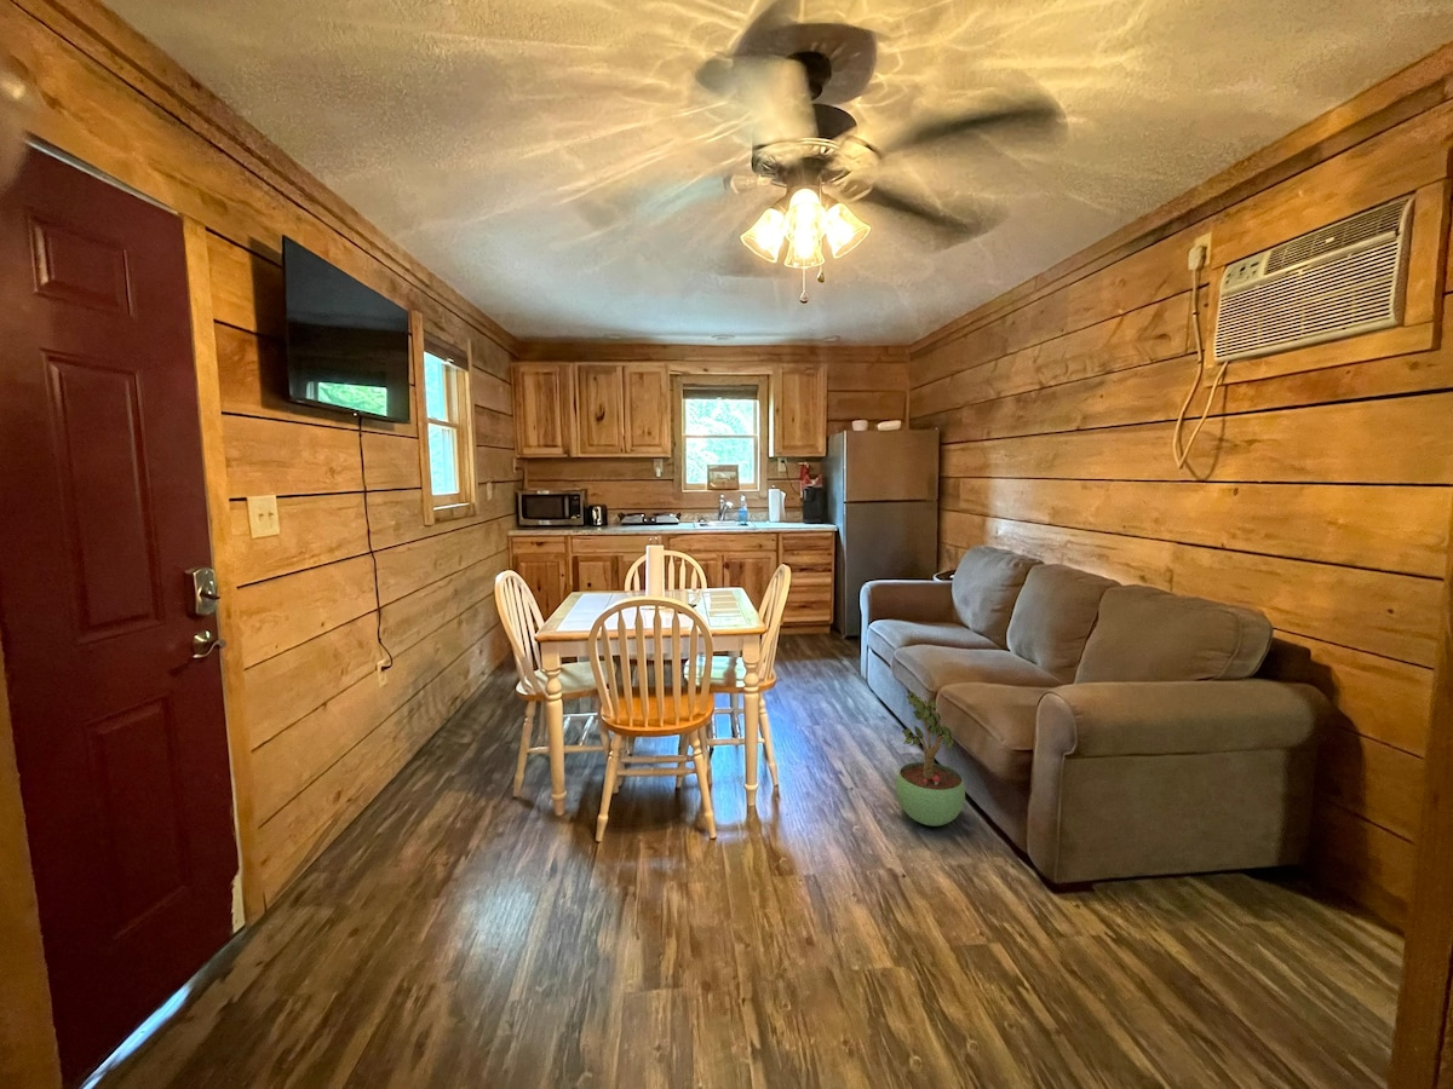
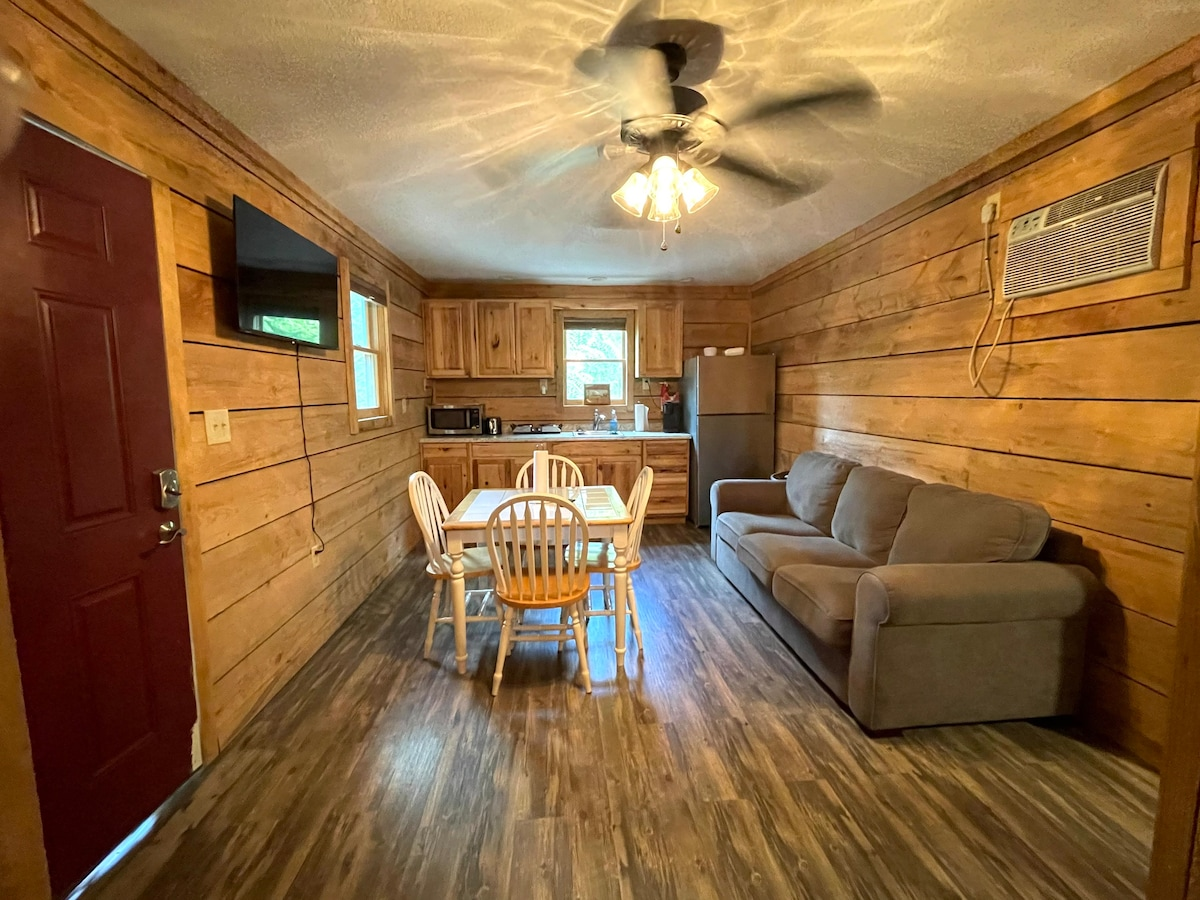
- potted plant (932, 759)
